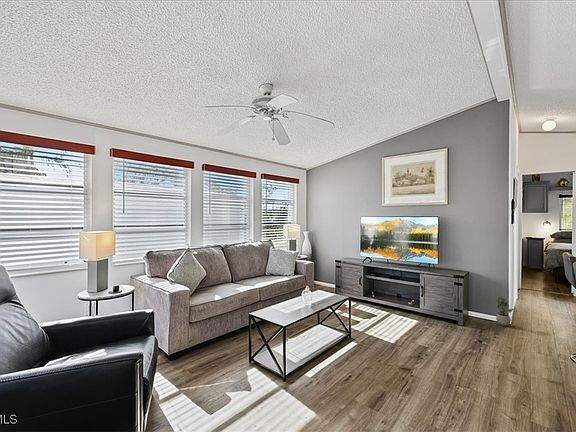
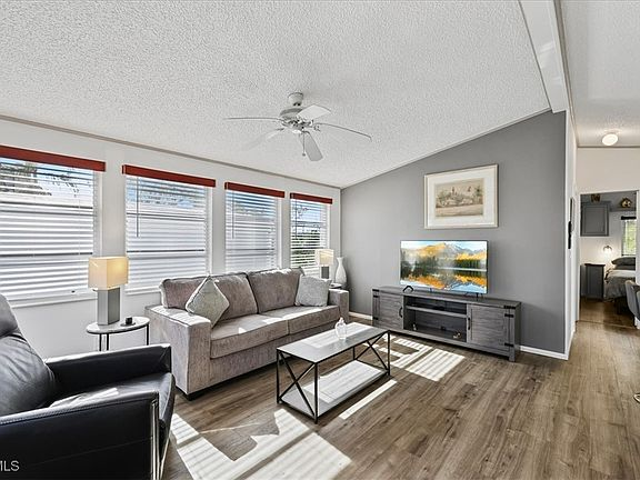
- potted plant (505, 311)
